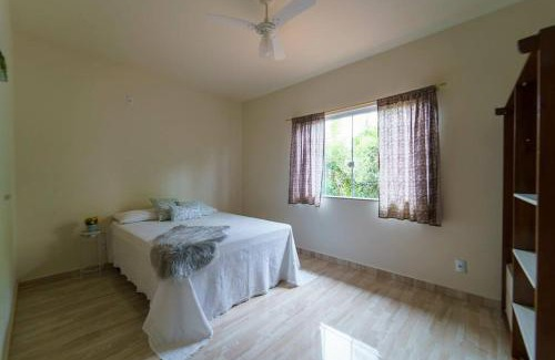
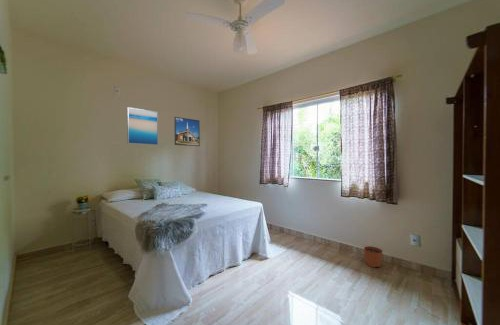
+ wall art (143, 127)
+ plant pot (373, 253)
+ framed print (187, 132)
